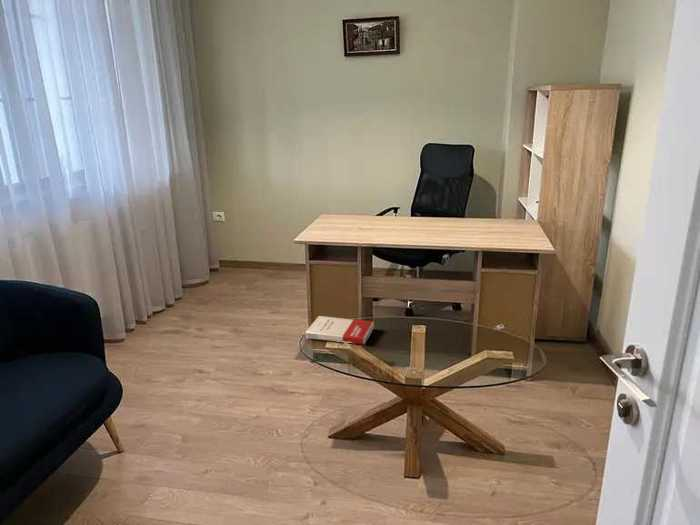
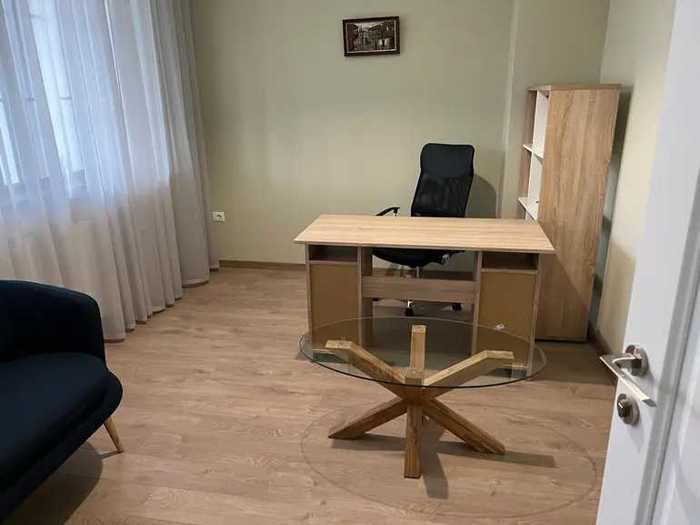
- book (340, 330)
